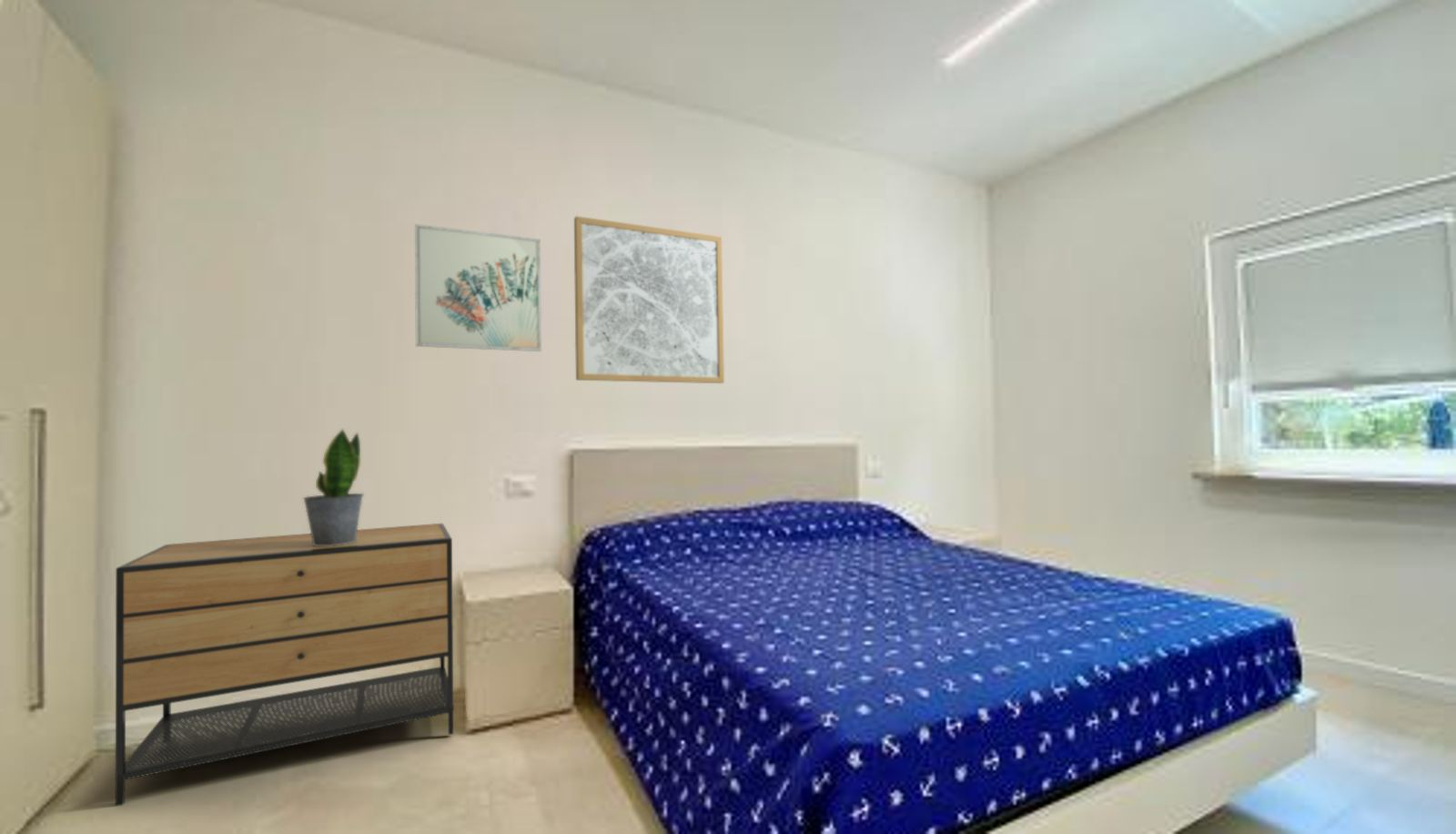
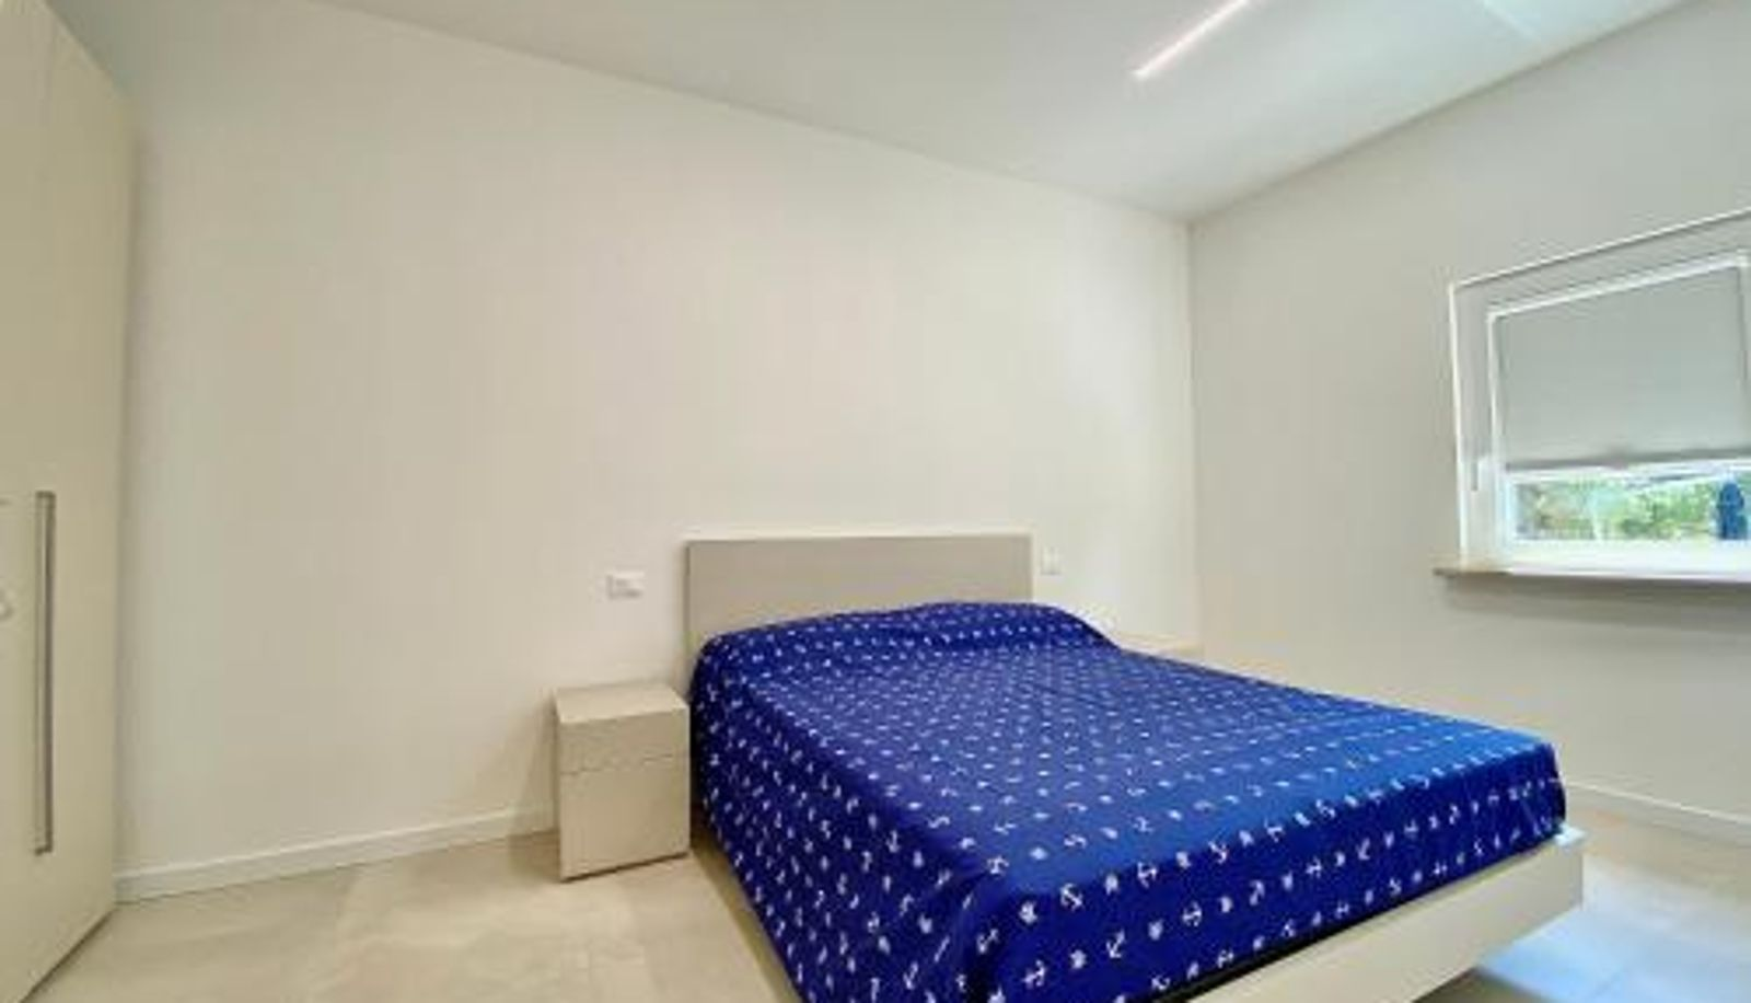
- wall art (652, 304)
- potted plant (334, 484)
- wall art (480, 290)
- cabinet (309, 639)
